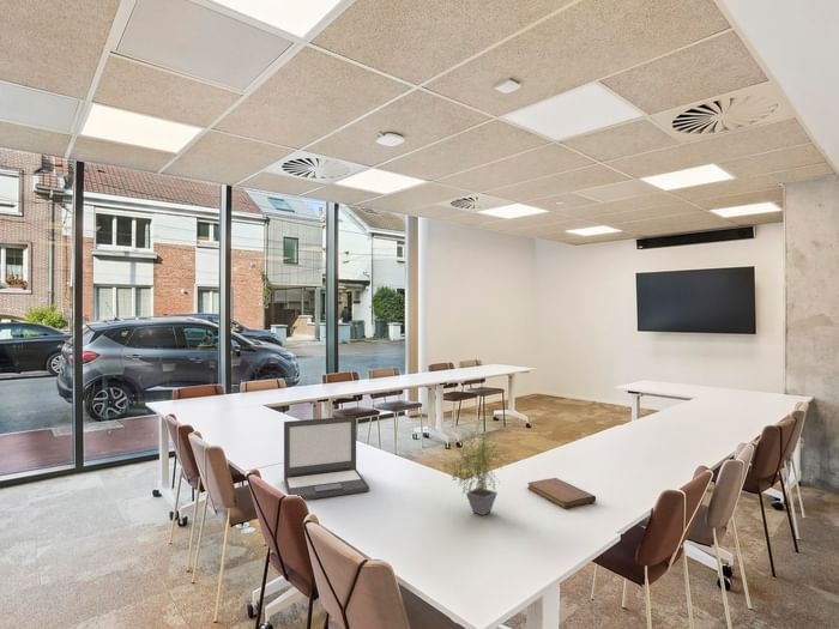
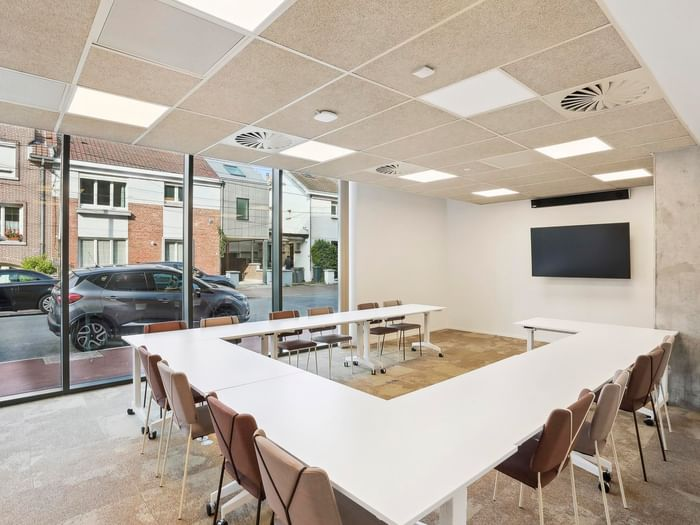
- notebook (560, 491)
- potted plant (475, 468)
- laptop (325, 454)
